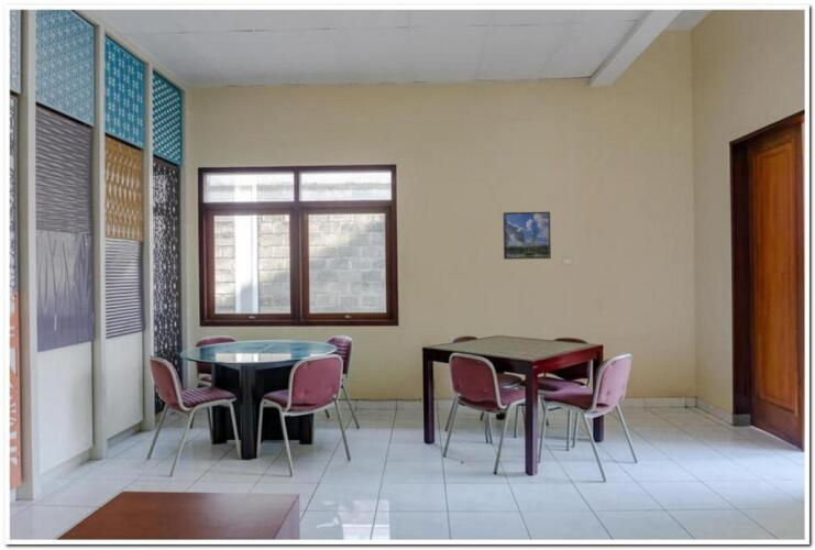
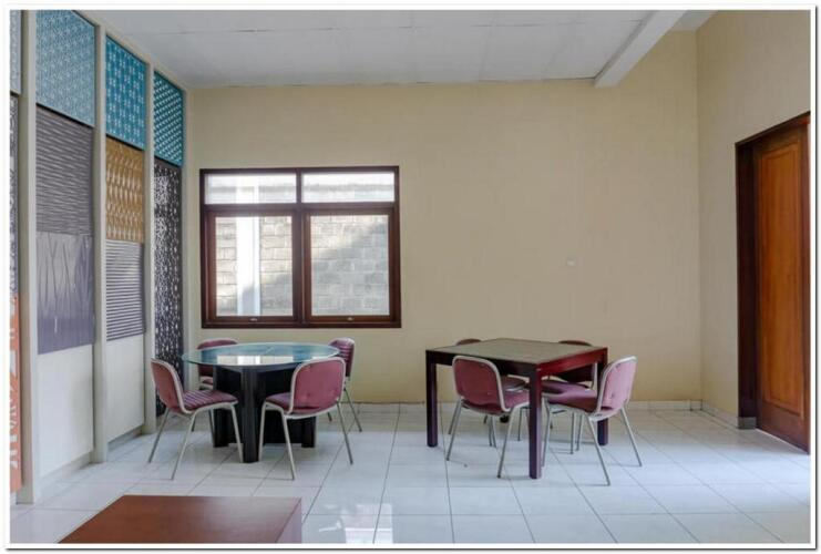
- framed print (526, 235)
